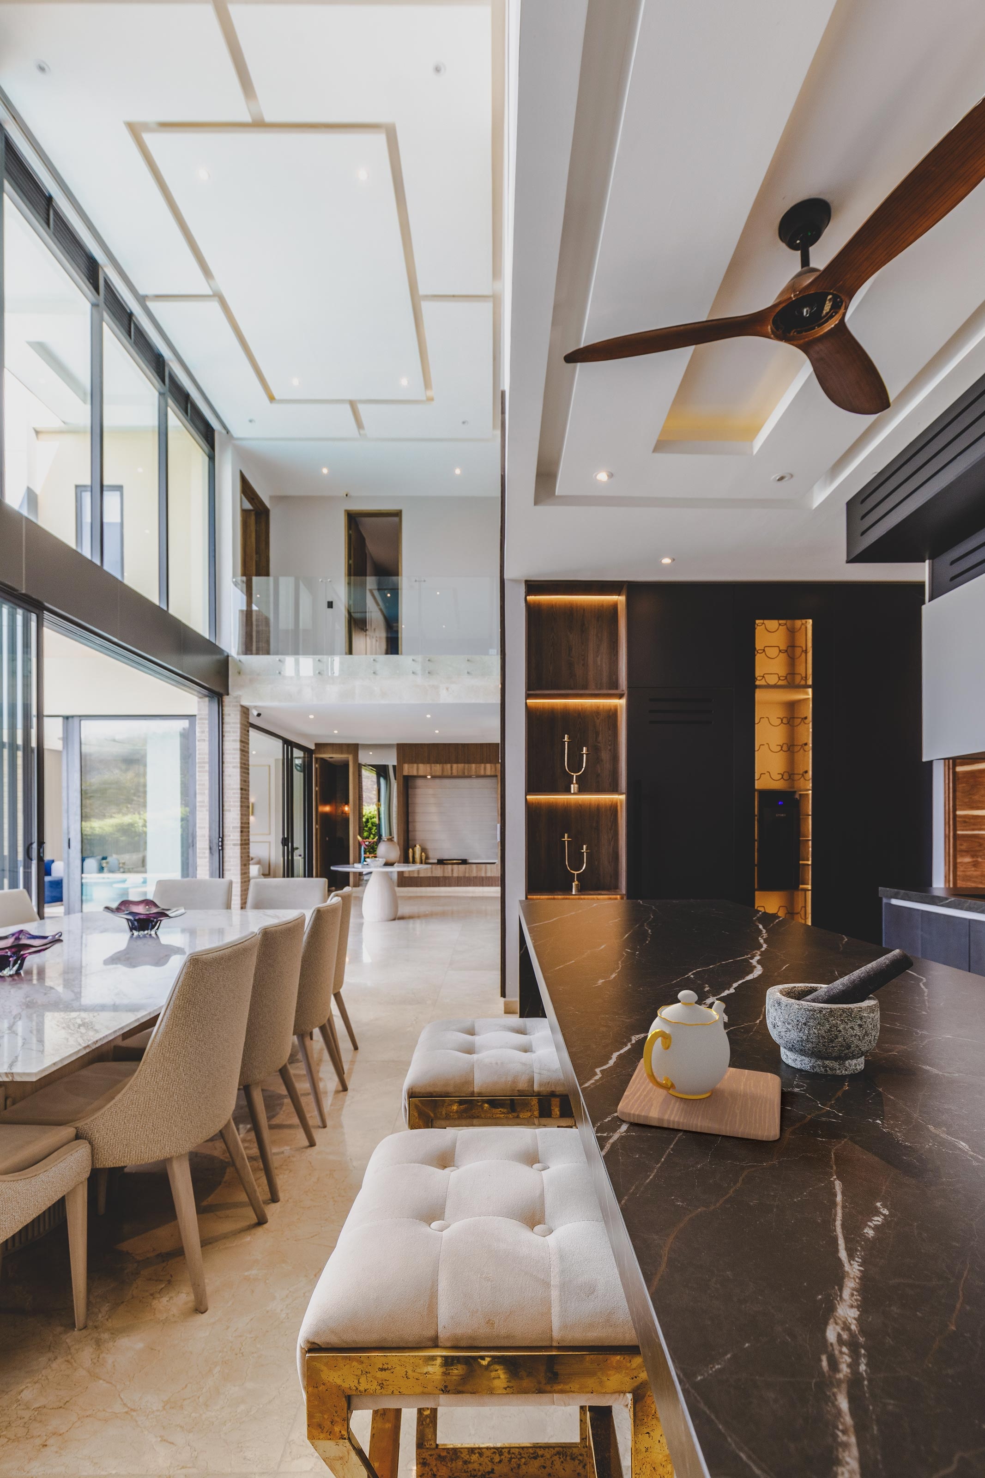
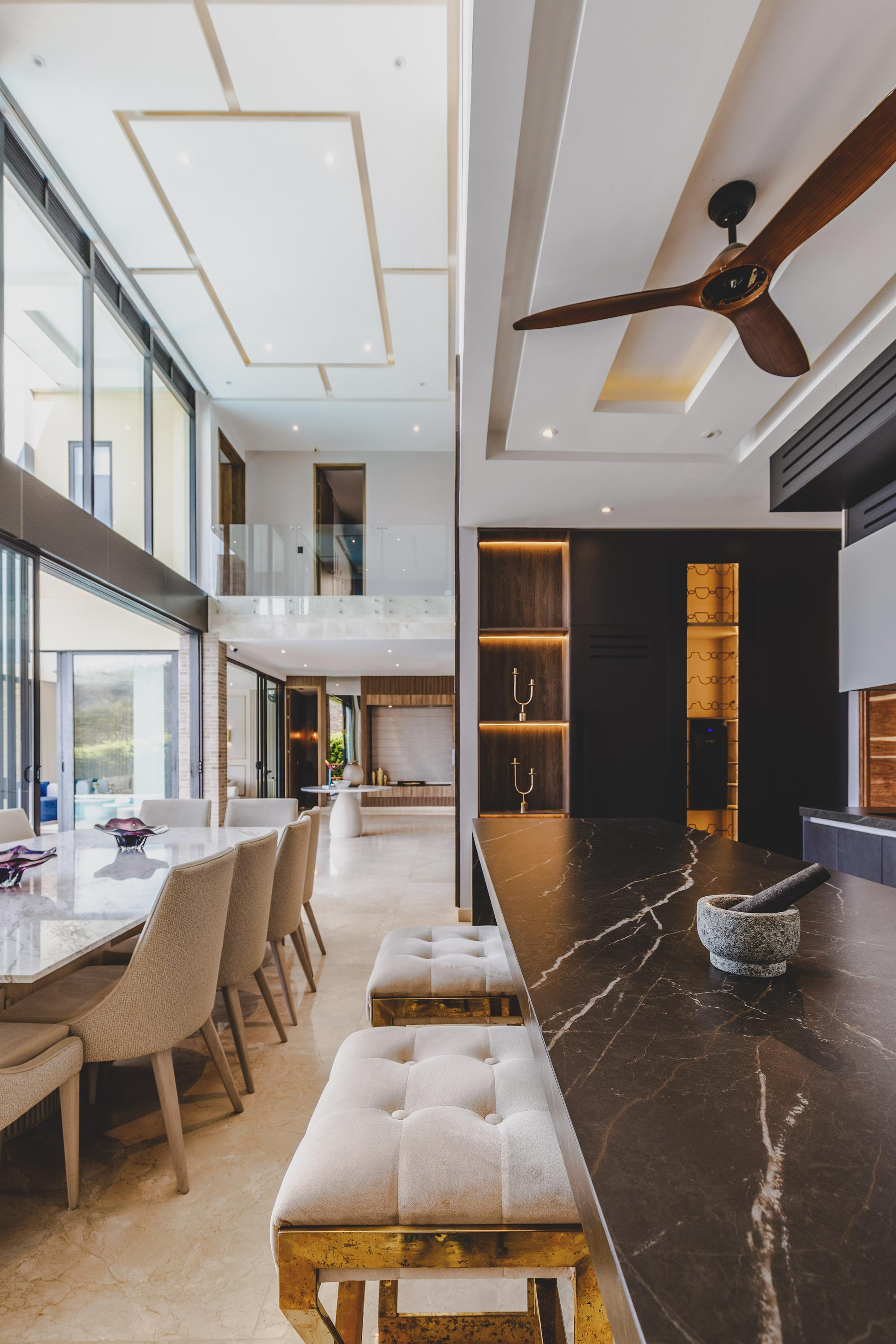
- teapot (702, 1046)
